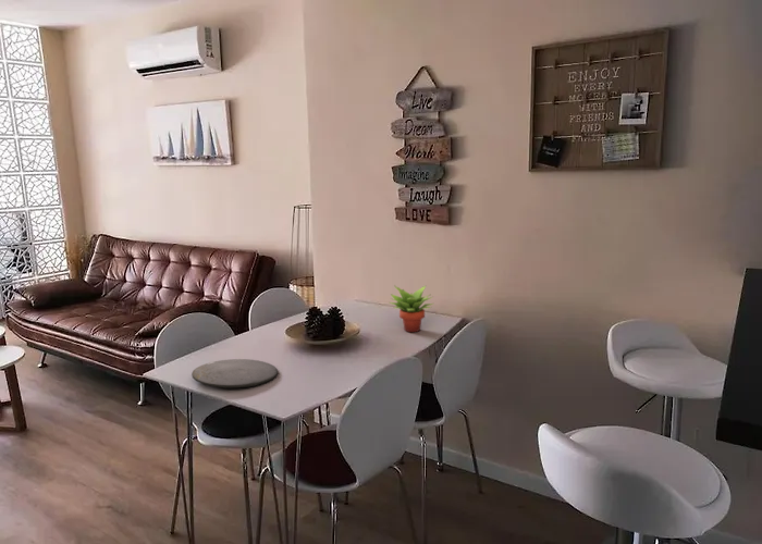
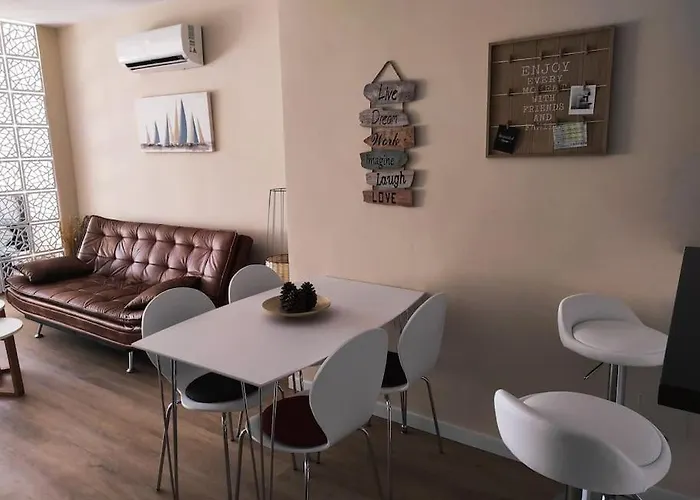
- plate (235, 372)
- succulent plant (410, 307)
